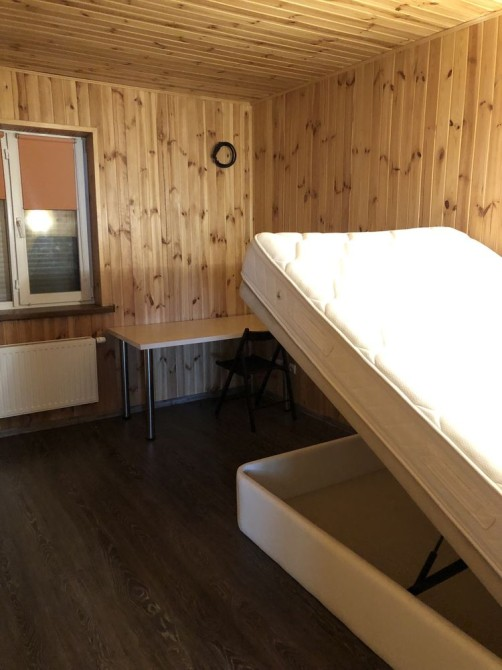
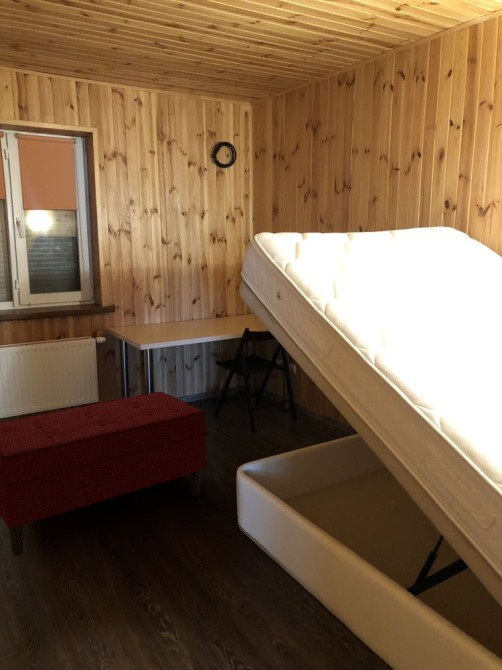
+ bench (98, 462)
